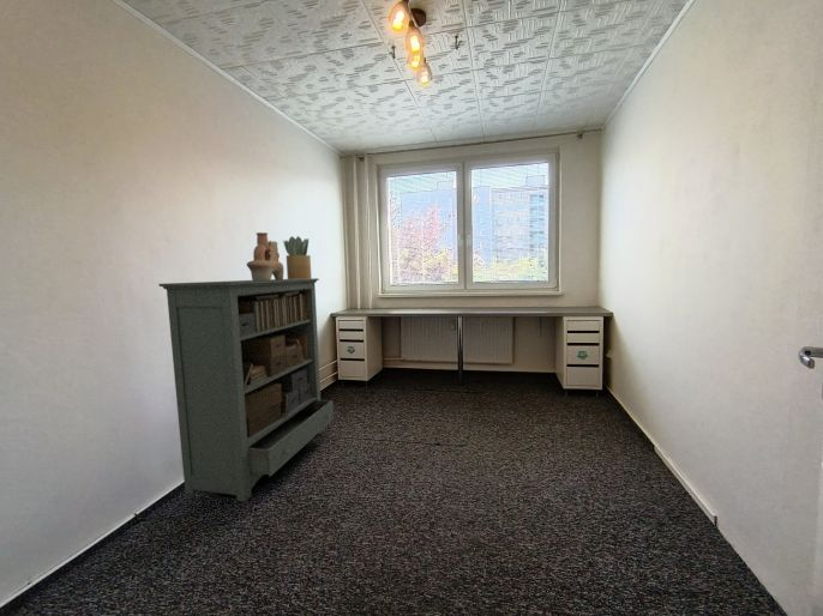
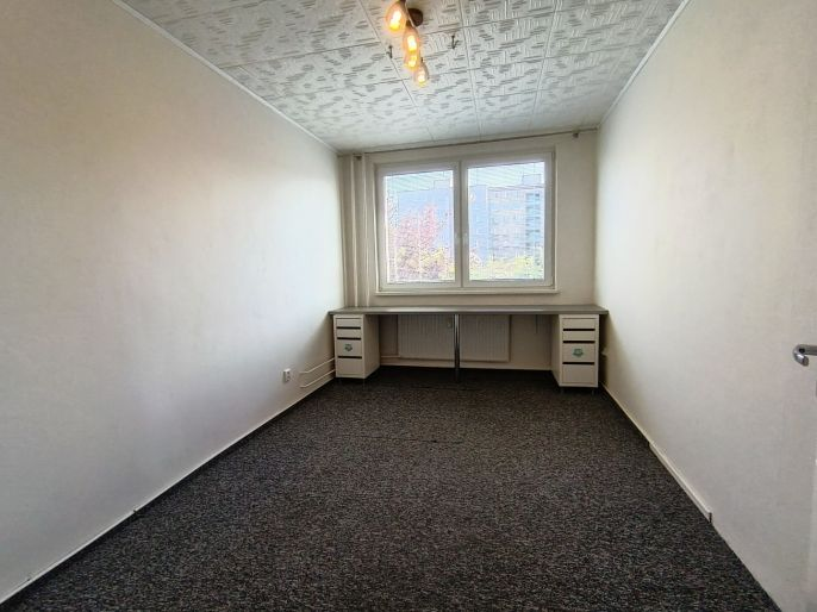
- decorative vase (264, 256)
- potted plant (299, 258)
- bookshelf (268, 372)
